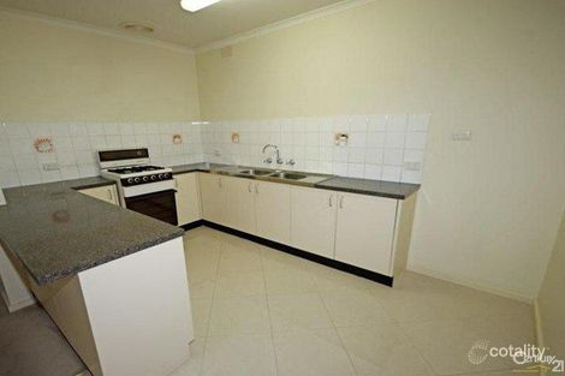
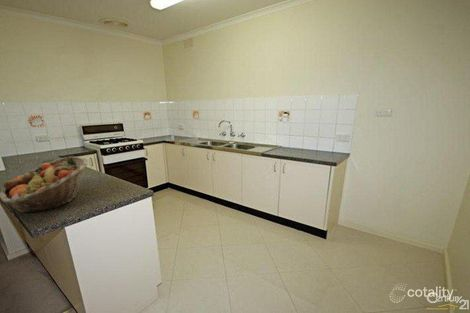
+ fruit basket (48, 181)
